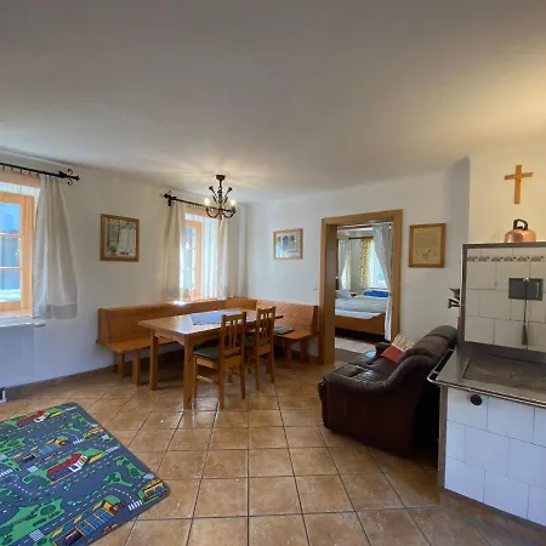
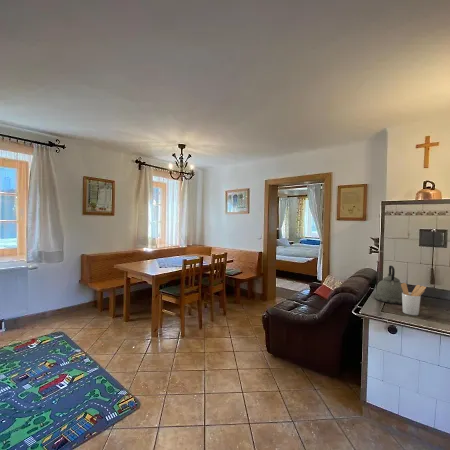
+ kettle (390, 282)
+ utensil holder (413, 298)
